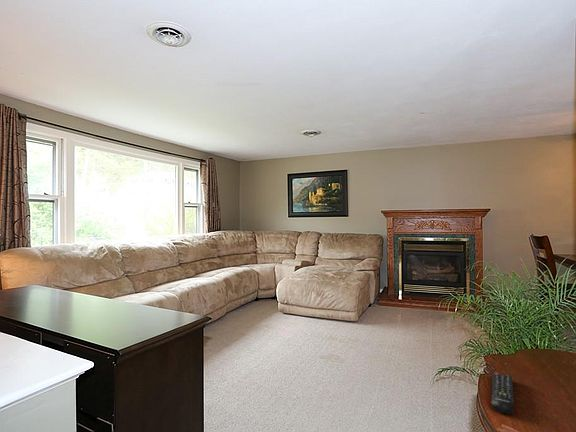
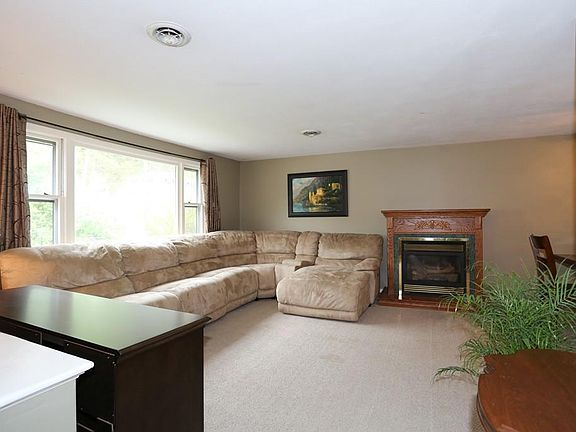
- remote control (502, 390)
